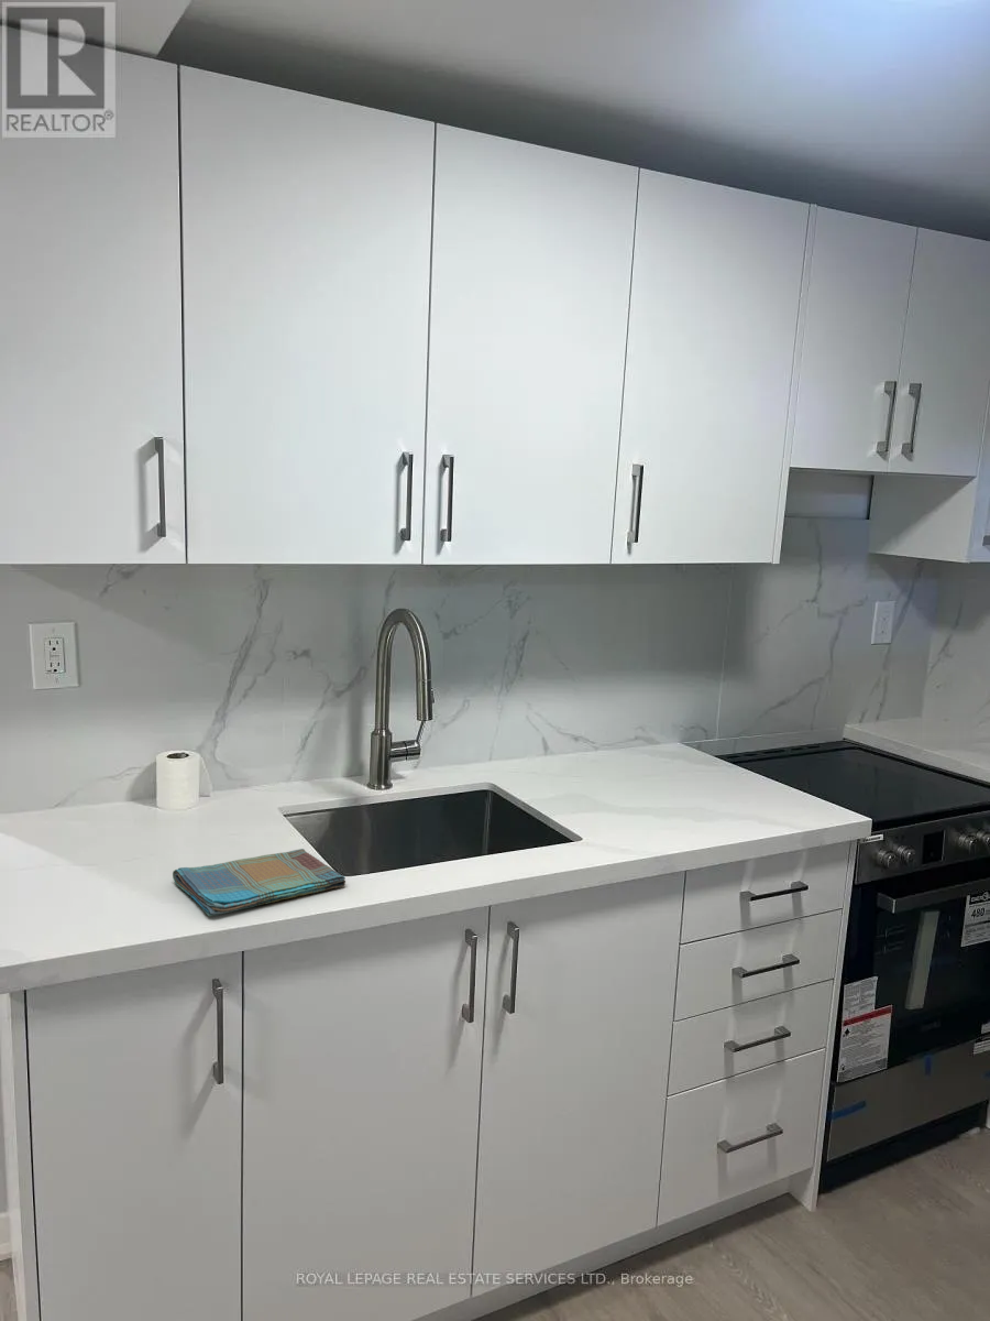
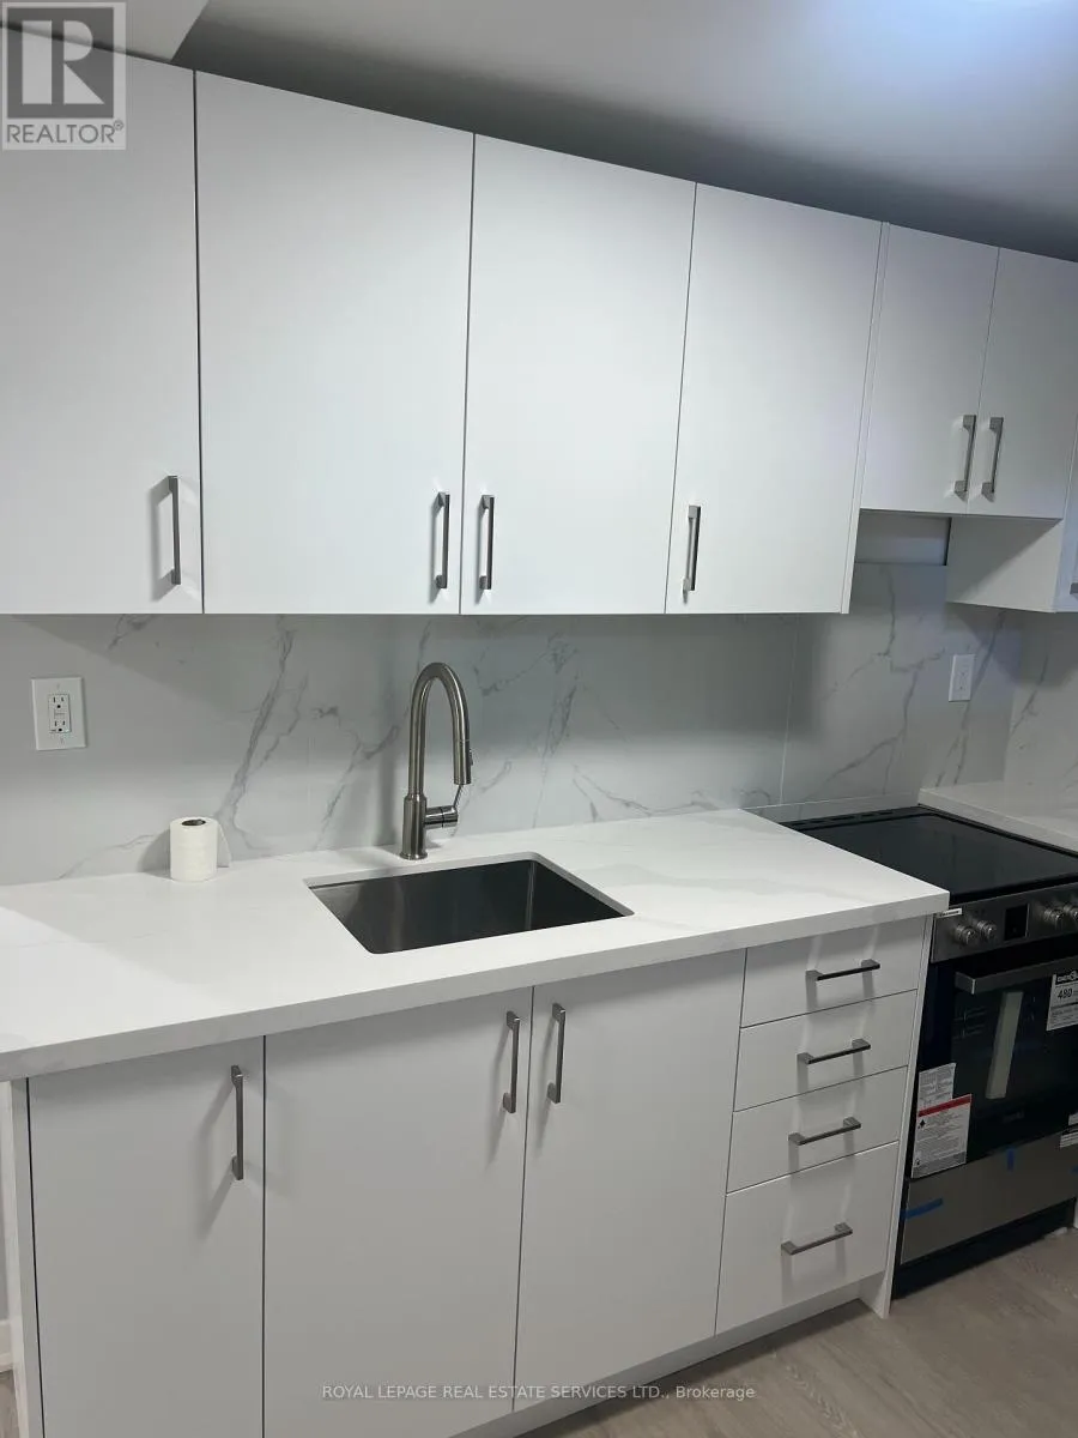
- dish towel (258, 877)
